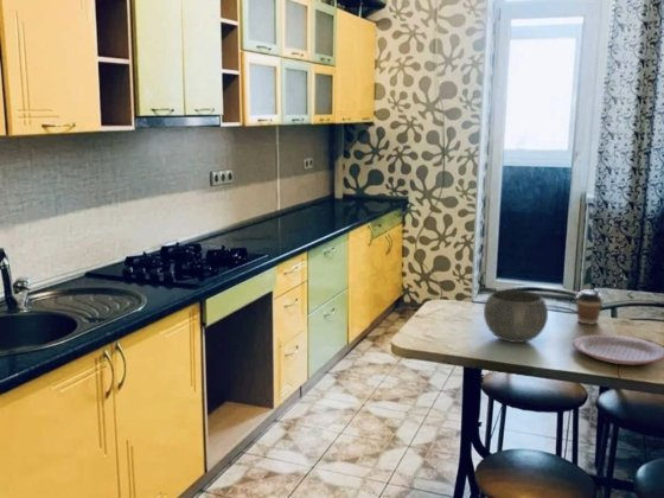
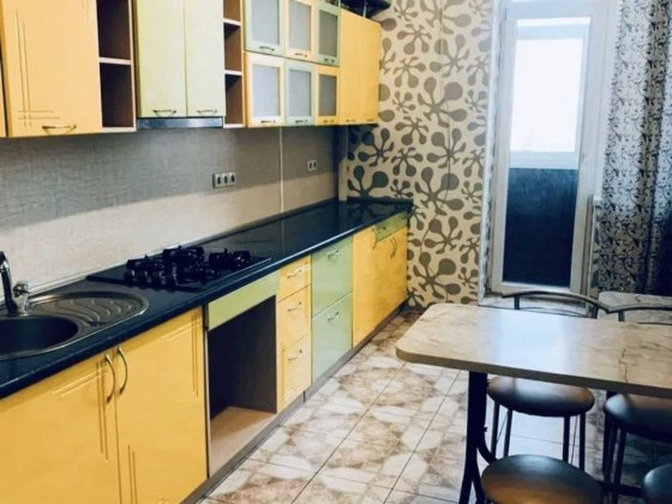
- plate (618, 350)
- bowl (515, 317)
- coffee cup (588, 305)
